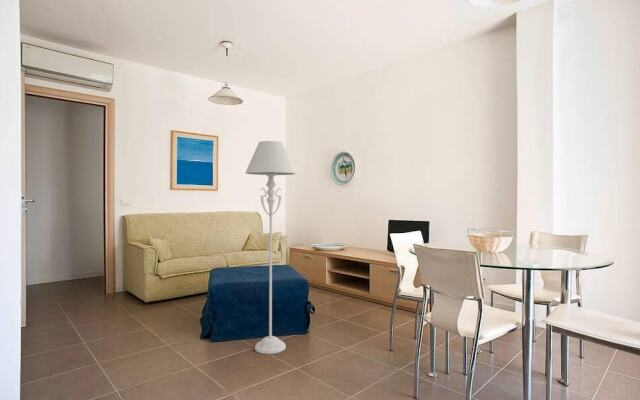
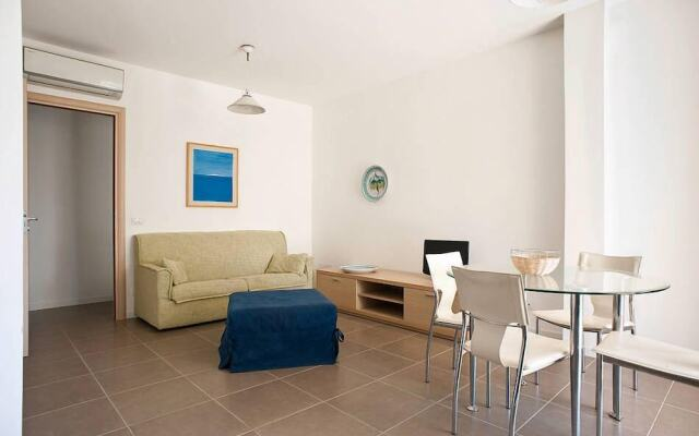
- floor lamp (270, 245)
